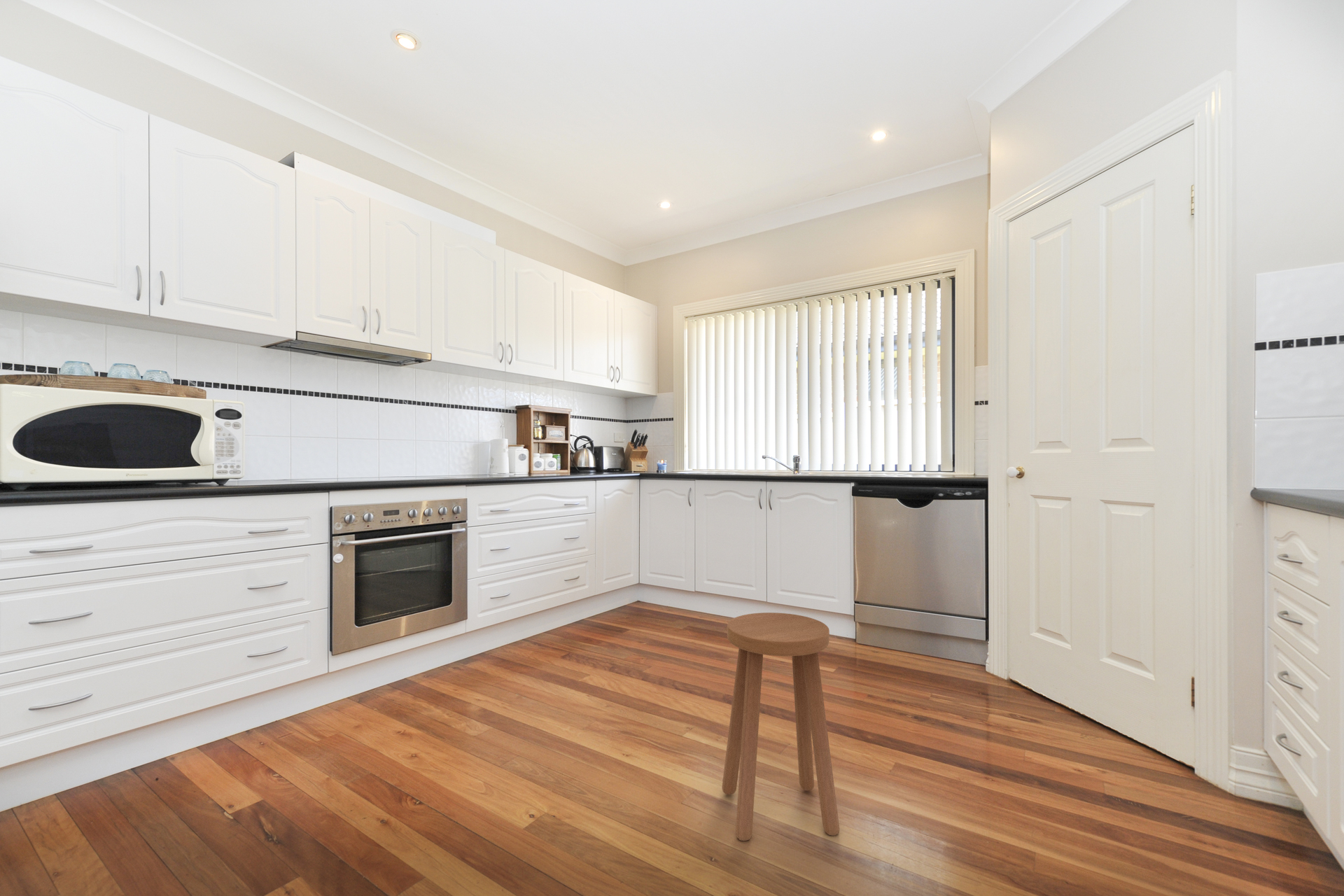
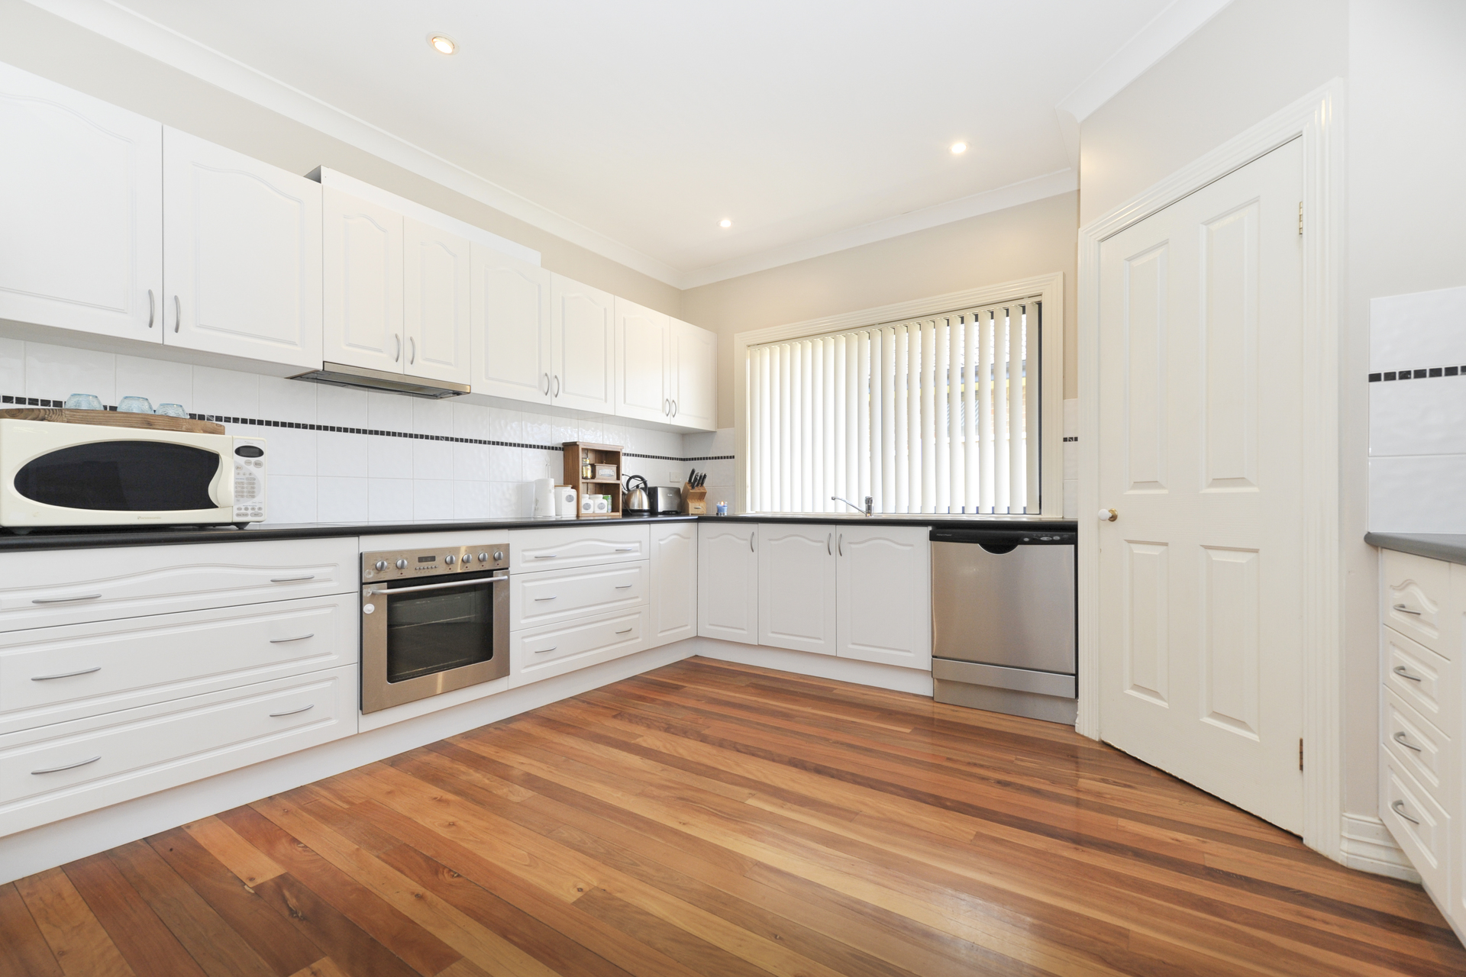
- stool (795, 716)
